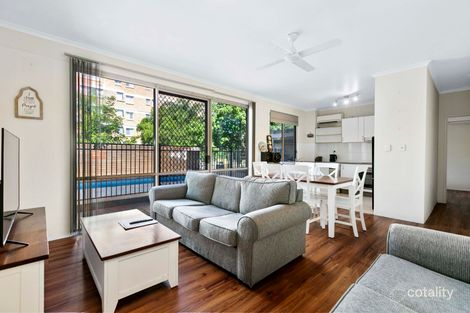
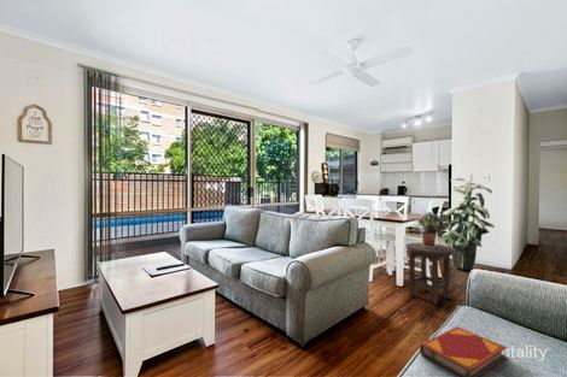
+ indoor plant (463, 223)
+ hardback book (462, 349)
+ potted plant (428, 229)
+ stool (432, 271)
